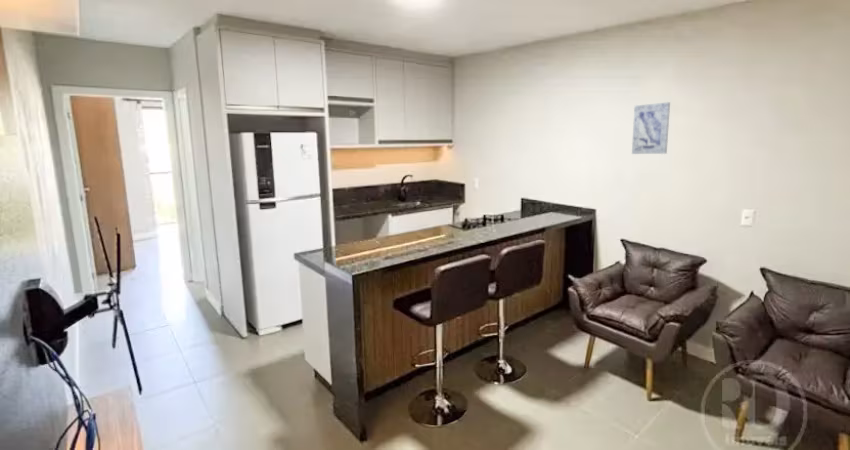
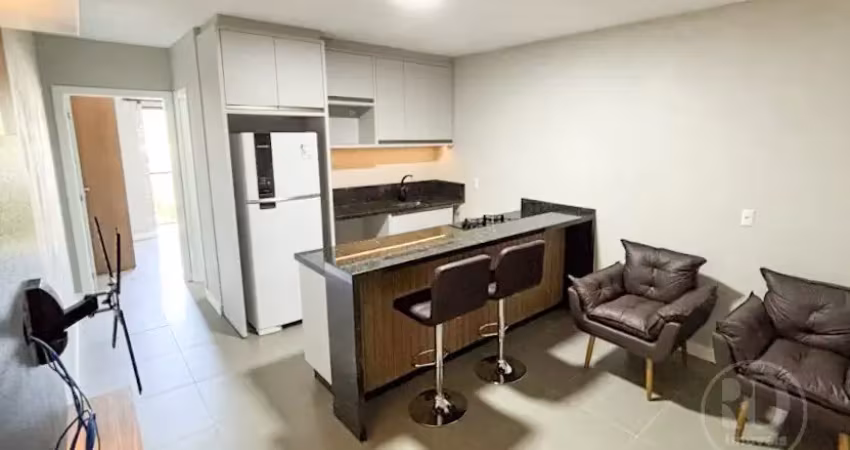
- wall art (650, 129)
